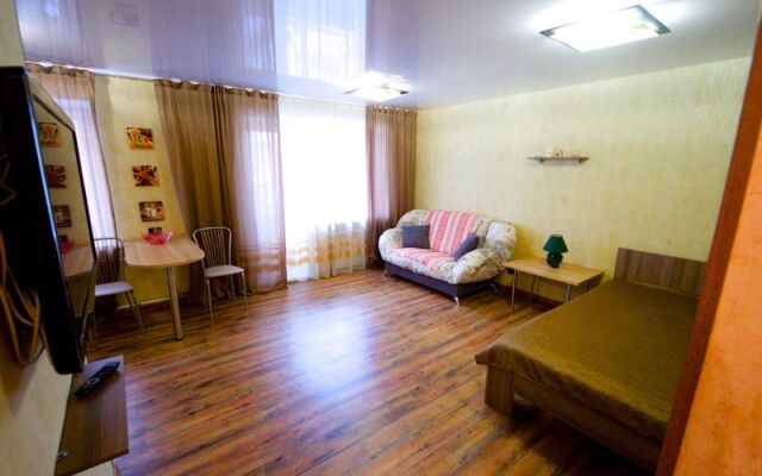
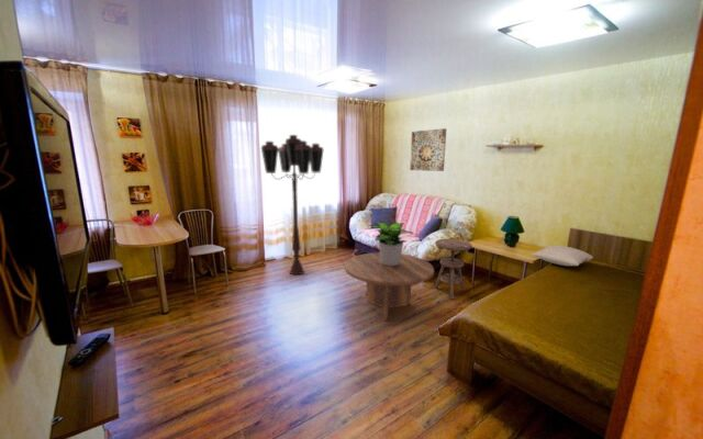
+ floor lamp (294, 206)
+ side table (451, 267)
+ coffee table (388, 286)
+ potted plant (391, 244)
+ wall art (427, 150)
+ pillow (561, 256)
